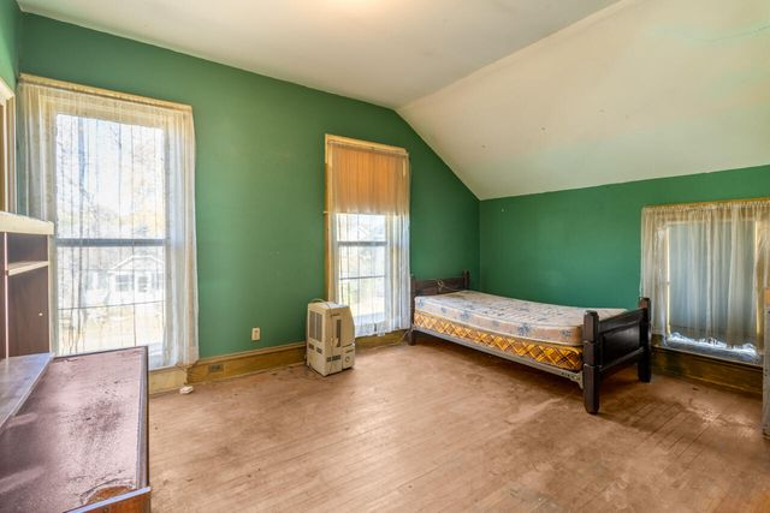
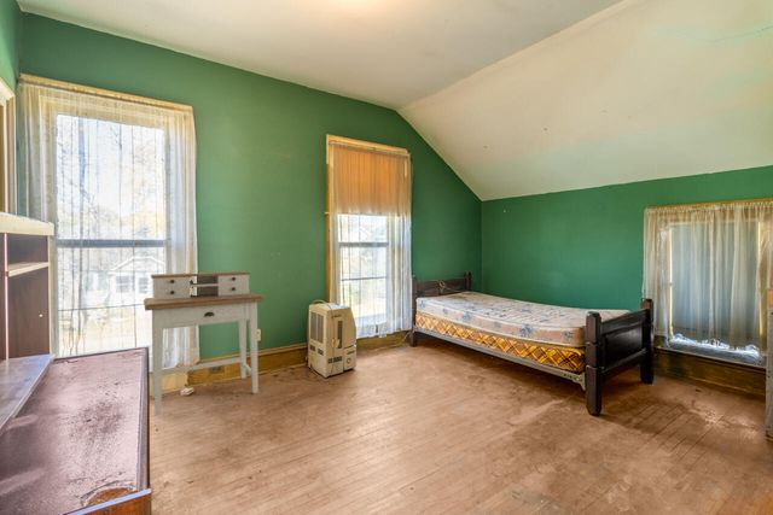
+ desk (202, 324)
